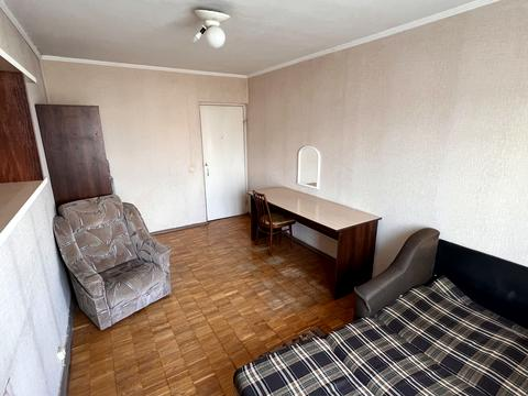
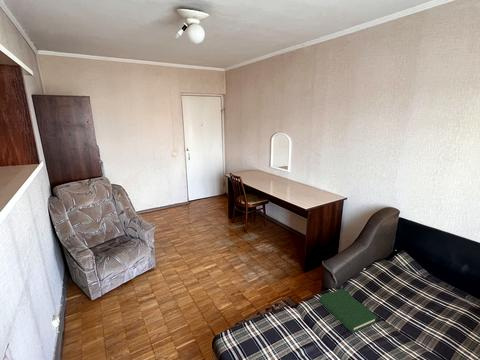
+ hardback book (346, 308)
